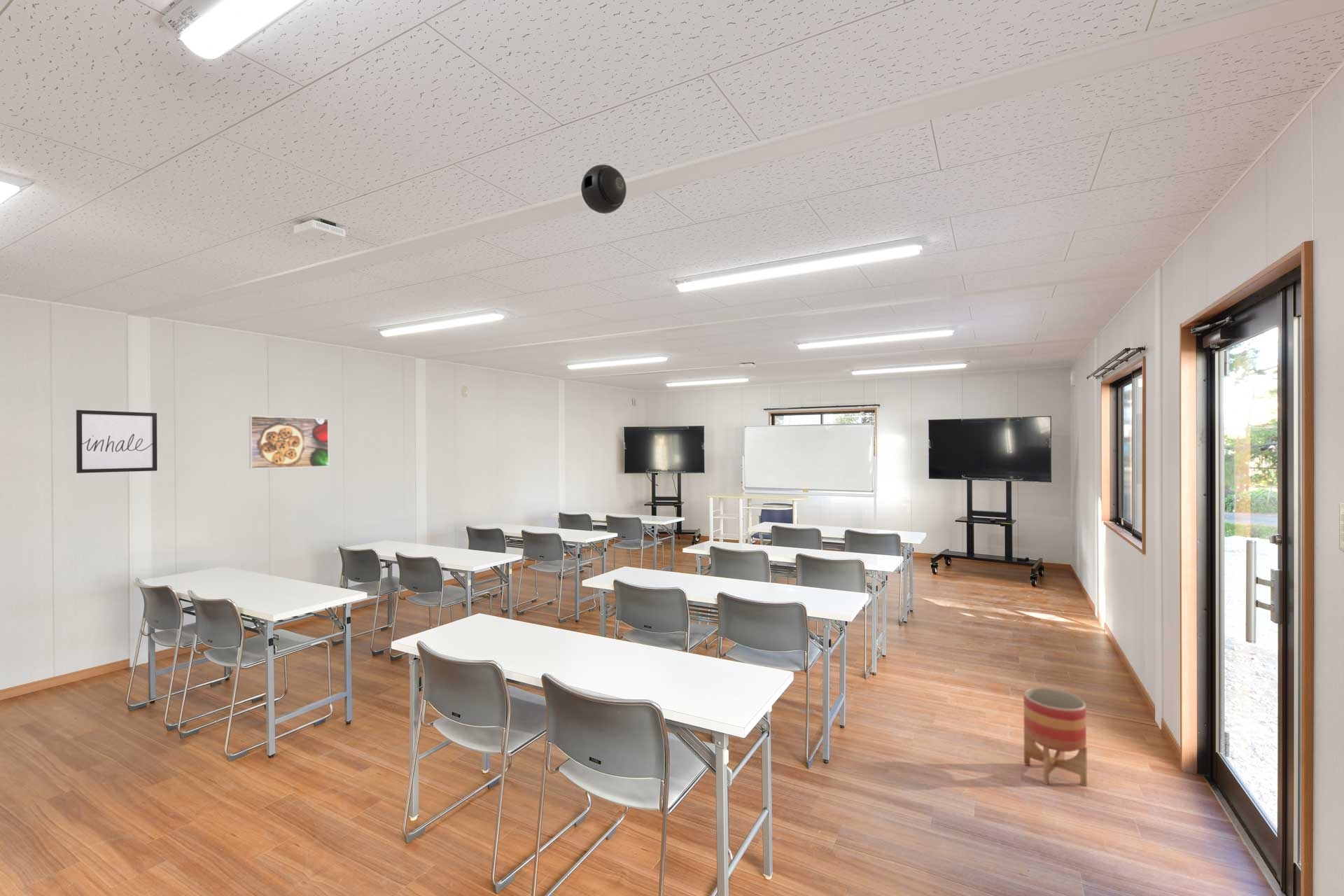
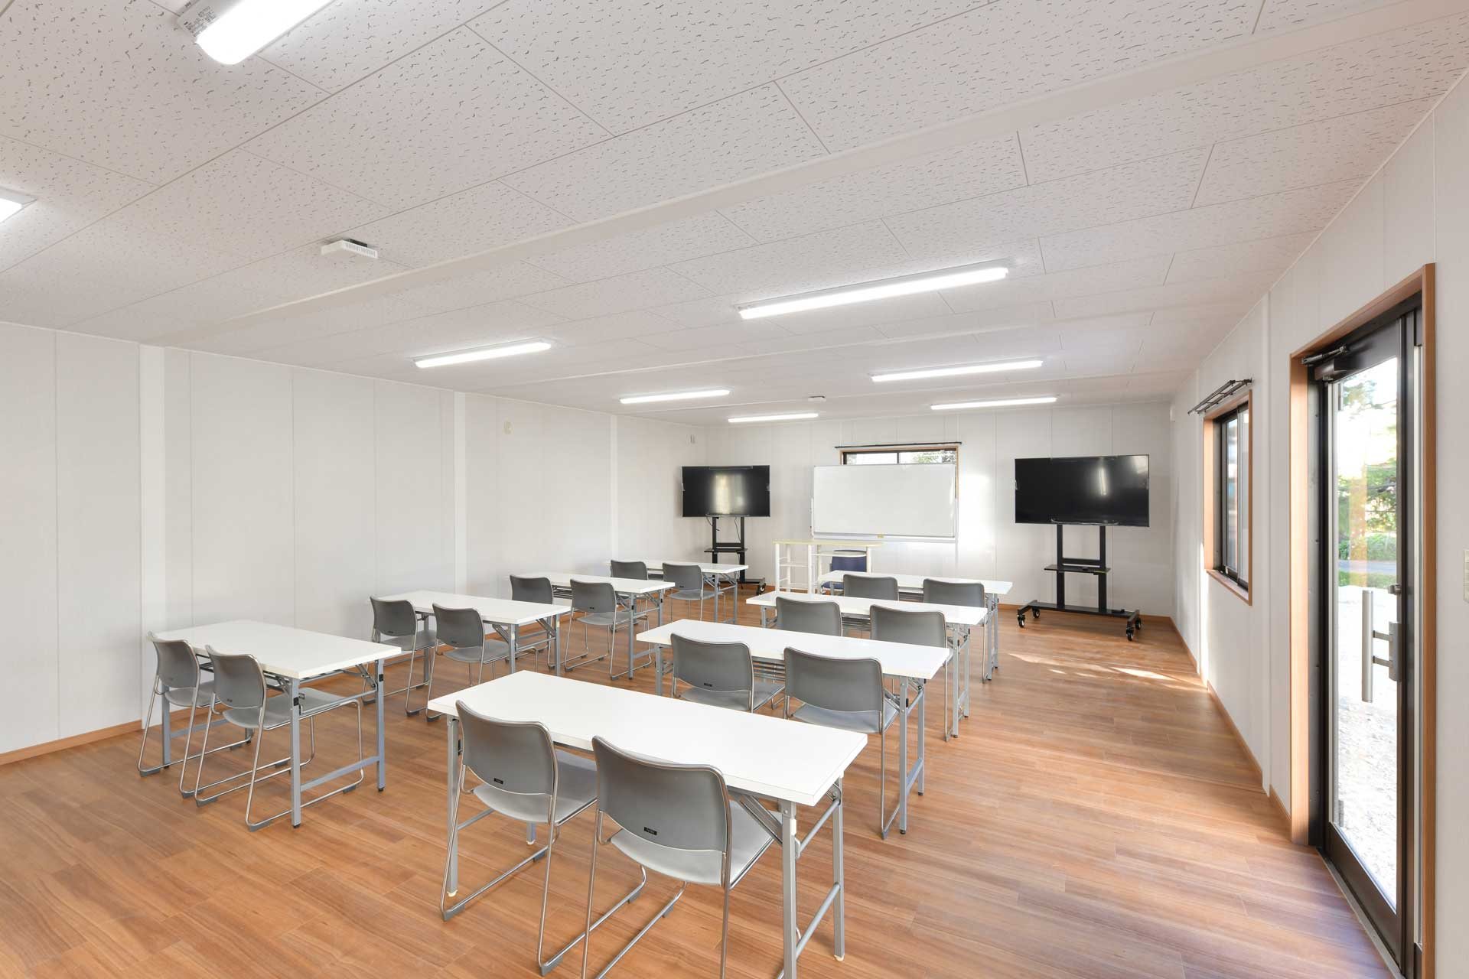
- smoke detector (603, 189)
- planter (1054, 736)
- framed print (290, 442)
- wall art (118, 442)
